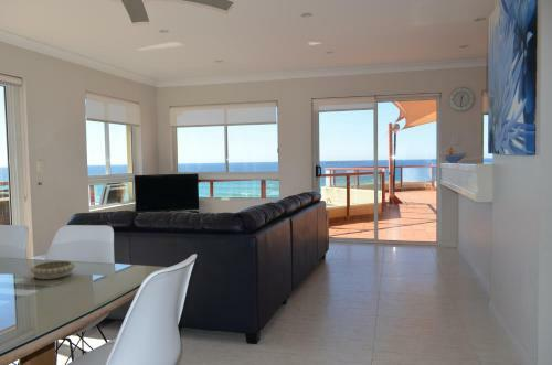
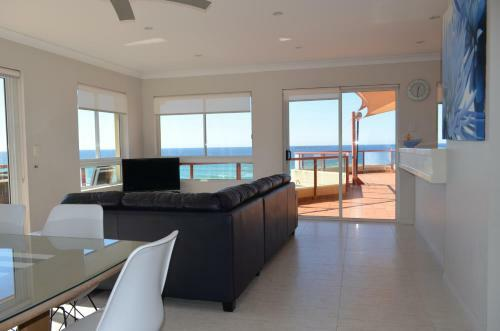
- decorative bowl (53, 269)
